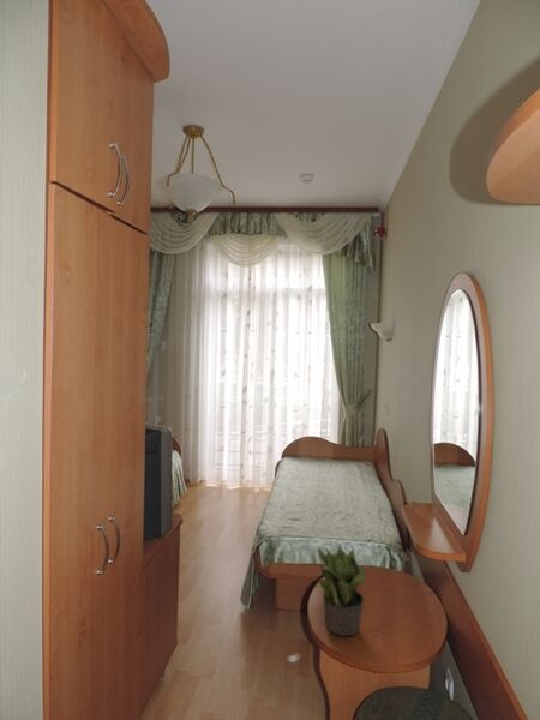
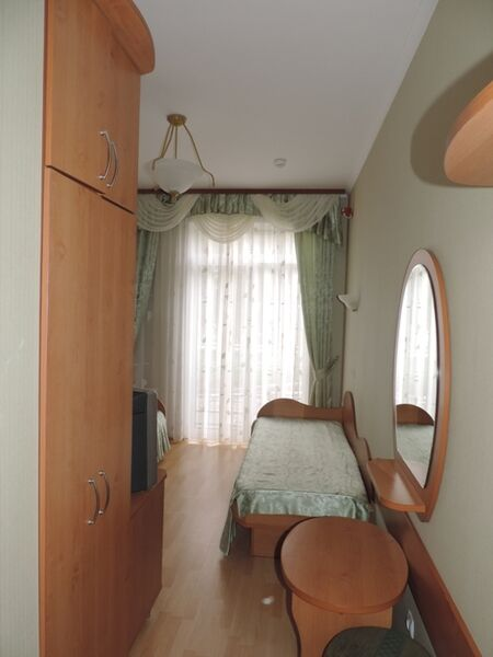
- potted plant (347, 582)
